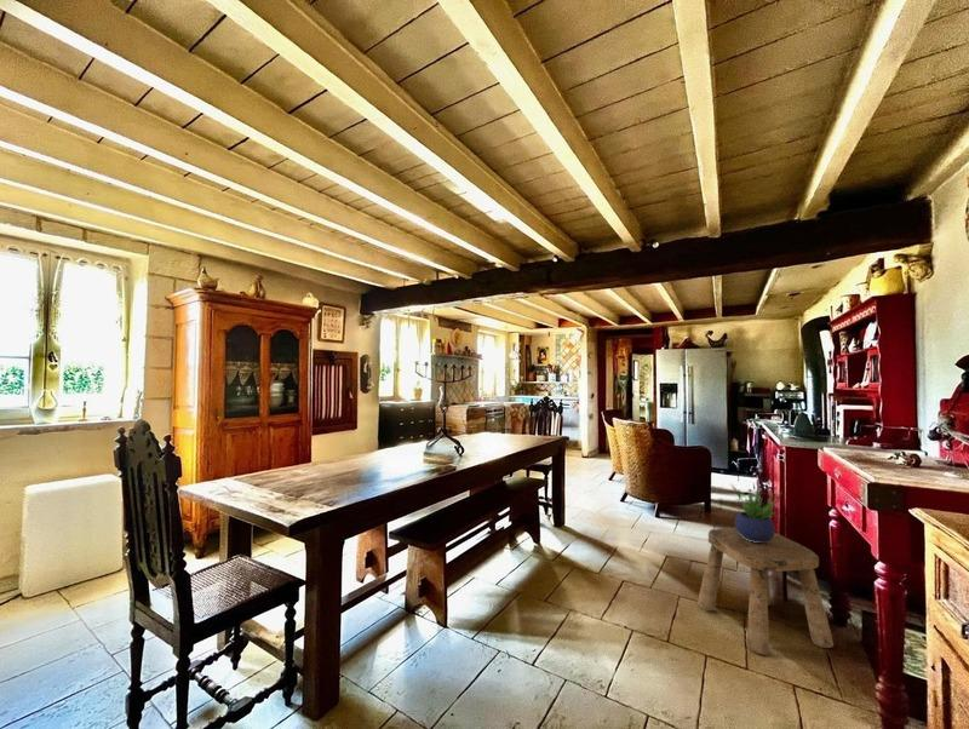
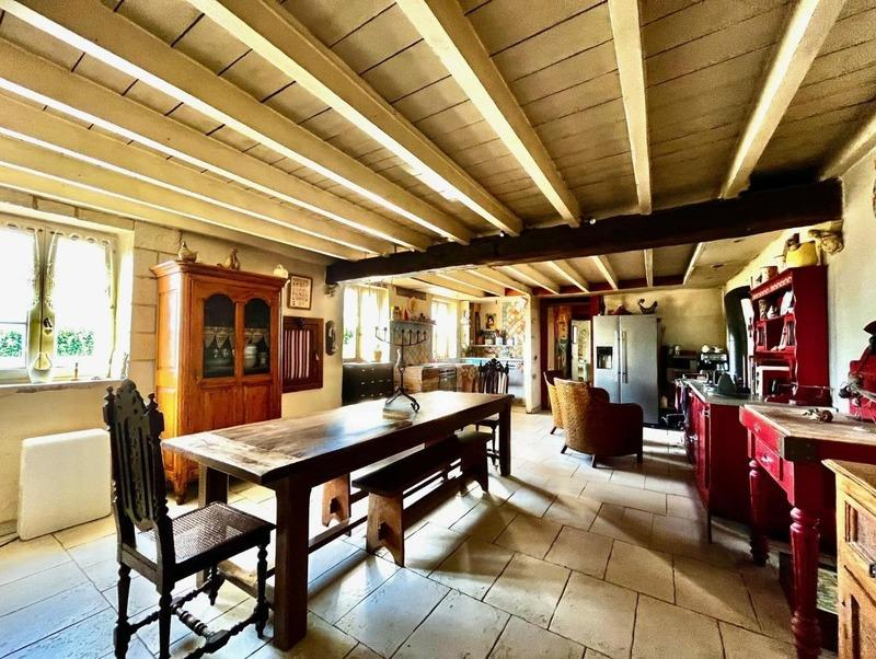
- stool (759, 582)
- potted plant (757, 513)
